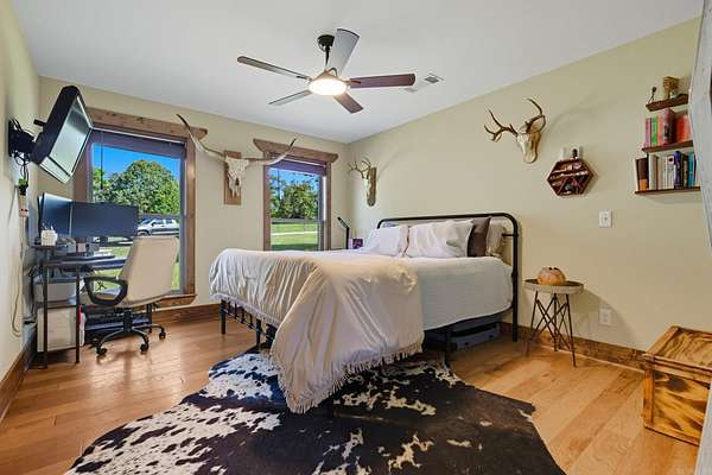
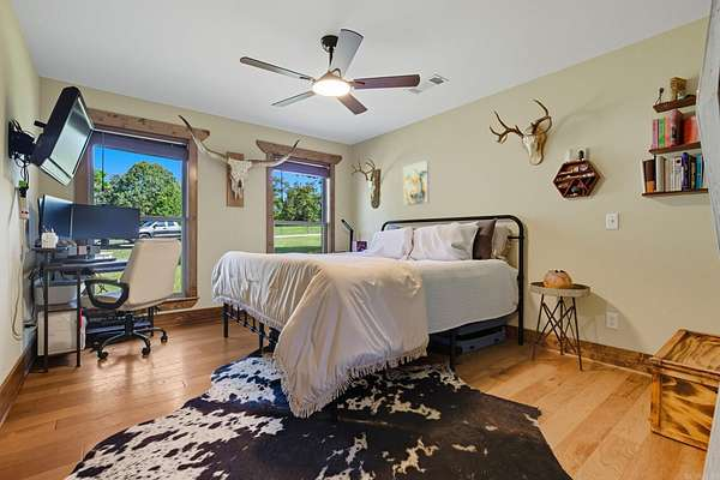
+ wall art (415, 184)
